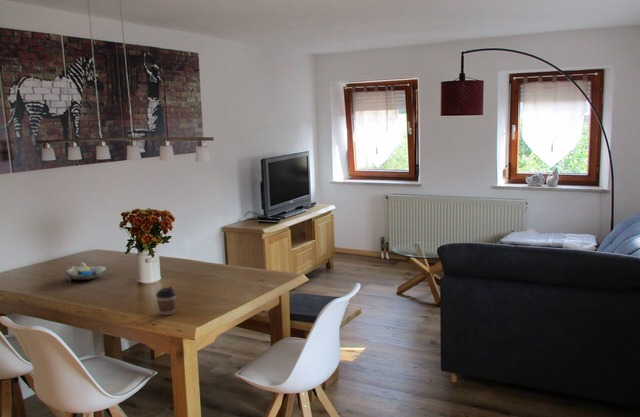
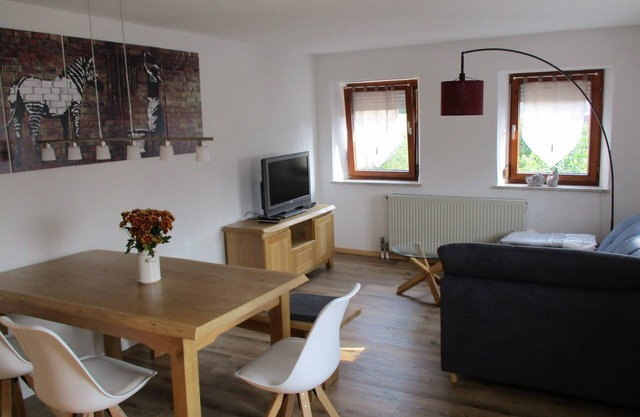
- coffee cup (166, 300)
- decorative bowl (80, 271)
